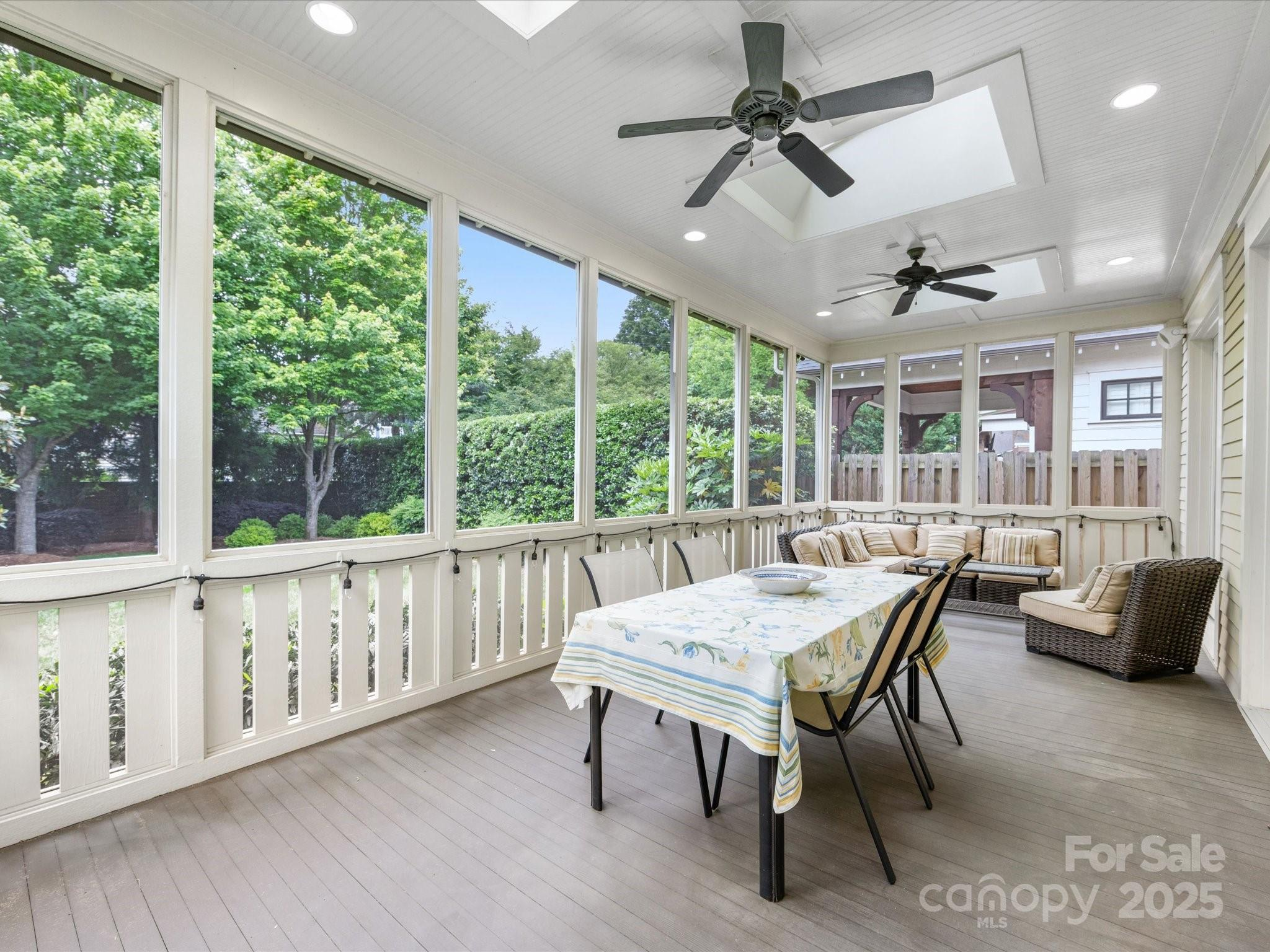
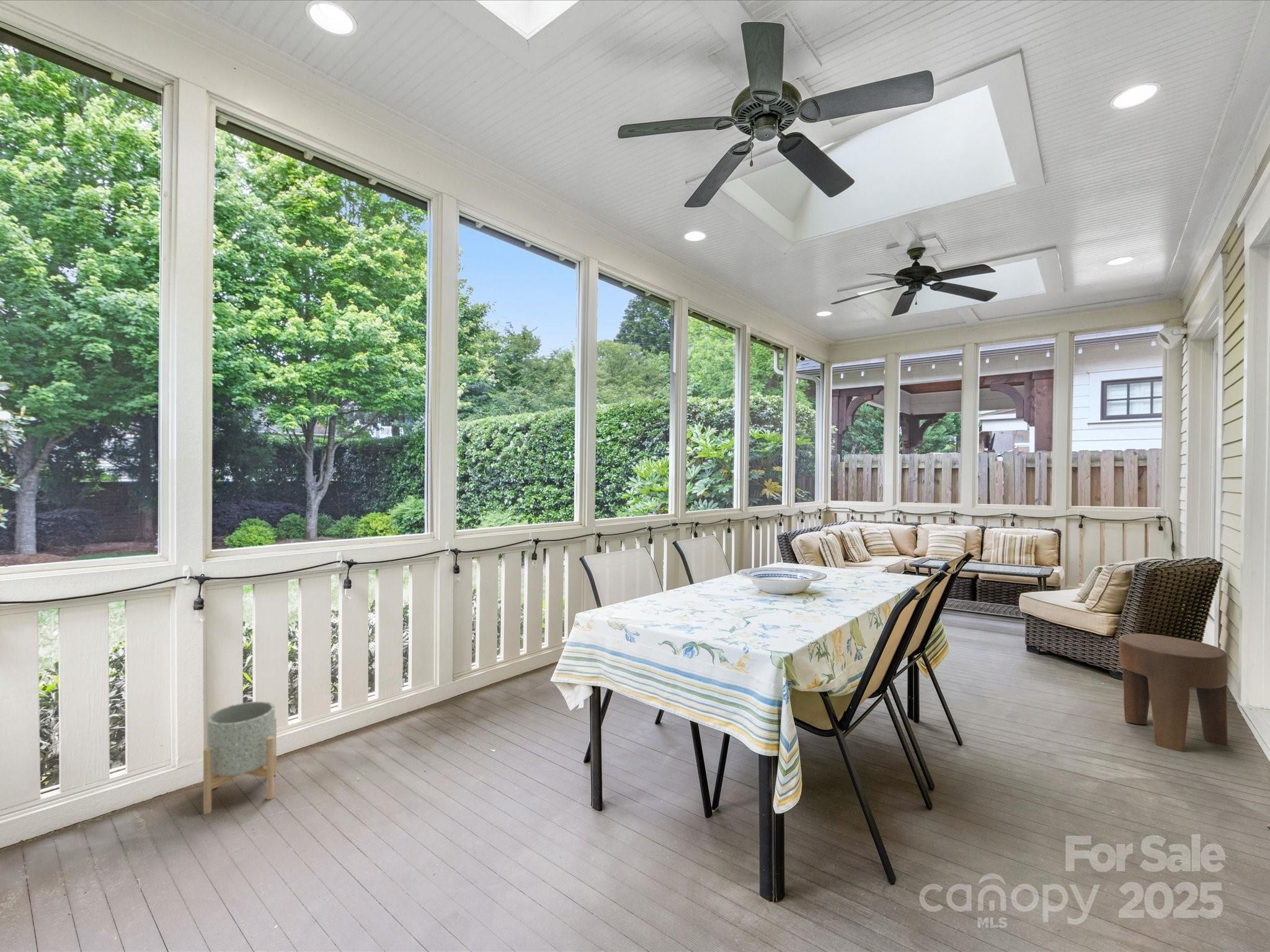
+ planter (242, 752)
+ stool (1170, 689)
